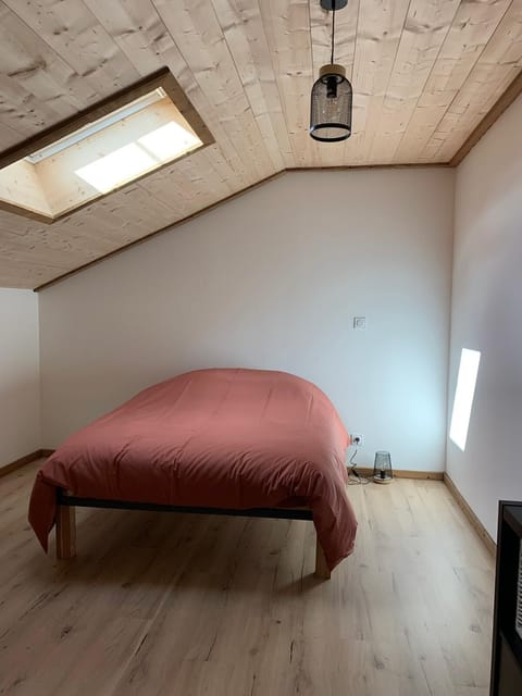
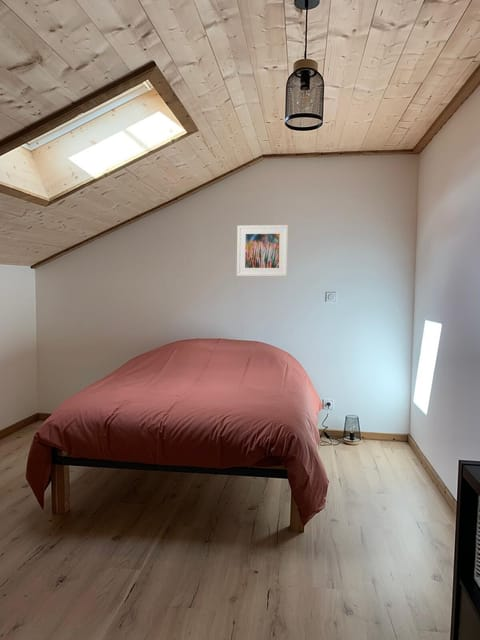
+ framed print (262, 250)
